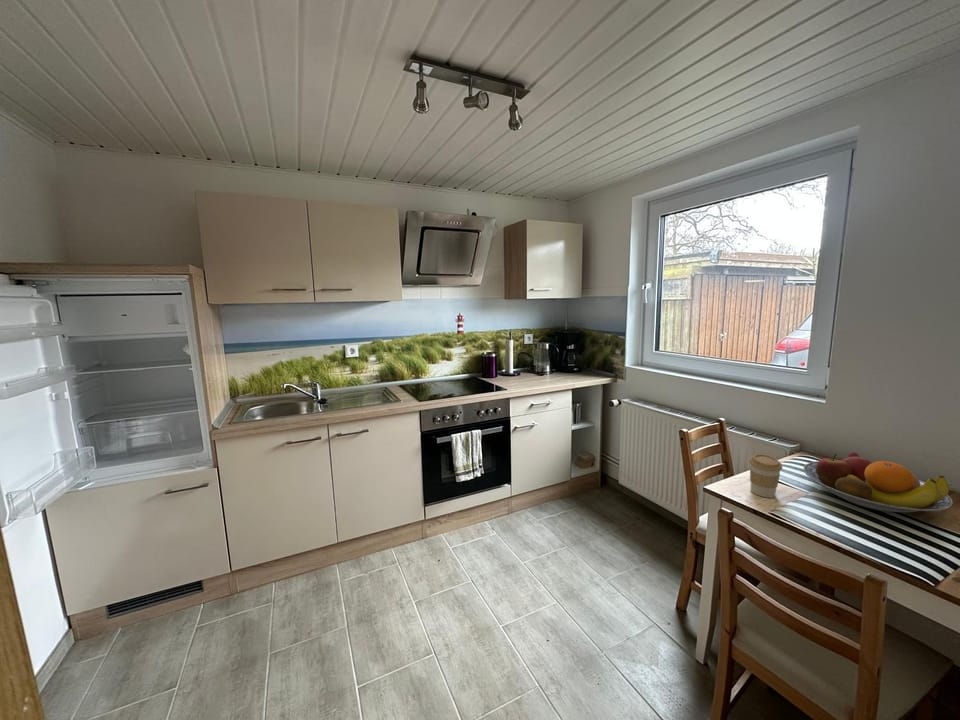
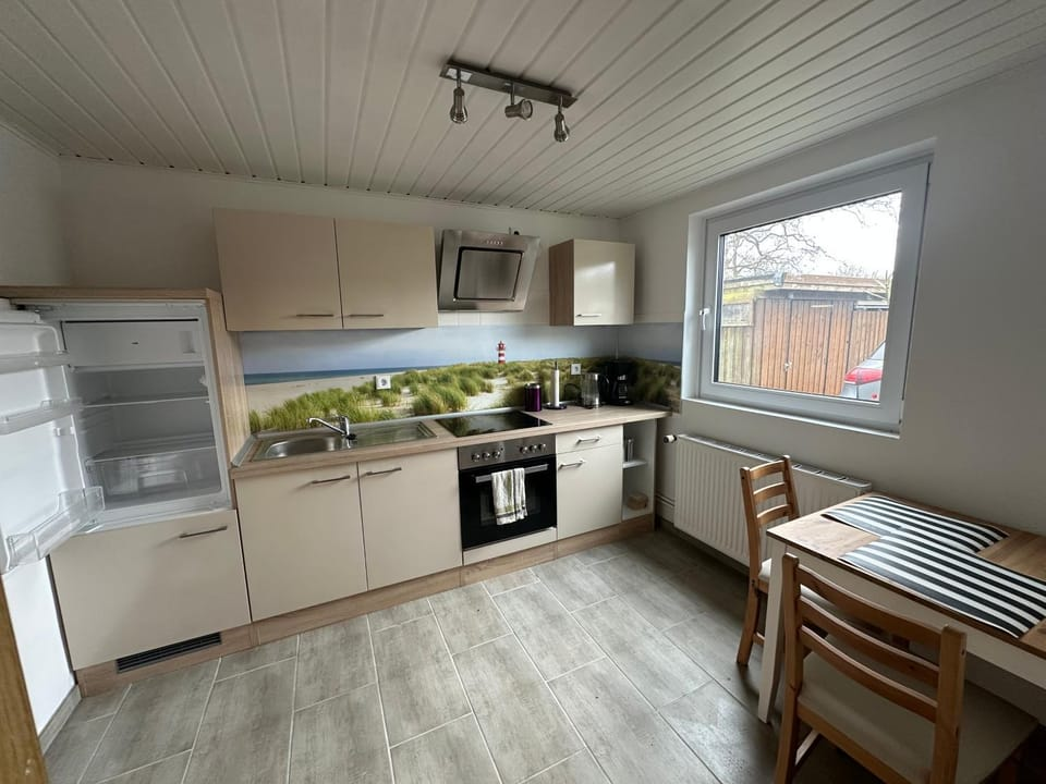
- coffee cup (764, 475)
- fruit bowl (871, 478)
